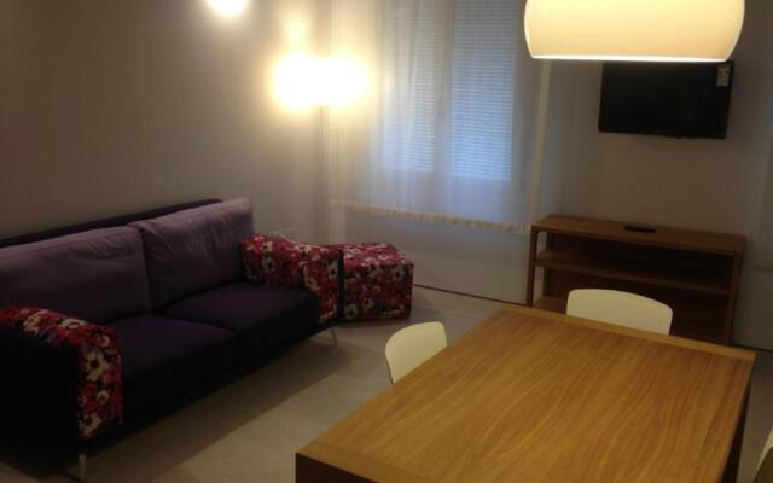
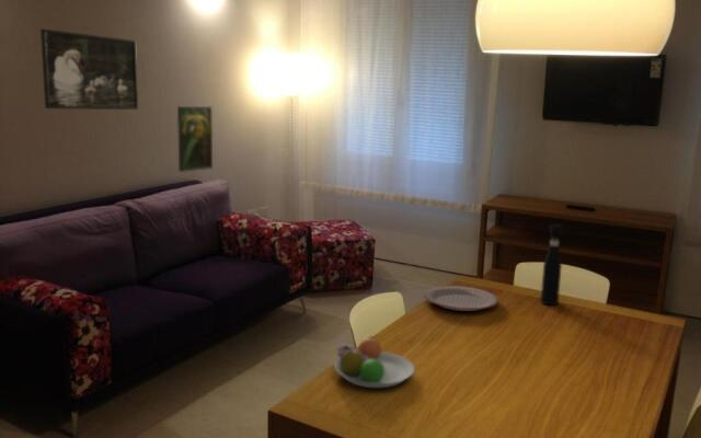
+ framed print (195, 138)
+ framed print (93, 72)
+ plate (460, 299)
+ fruit bowl (372, 359)
+ pepper grinder (552, 264)
